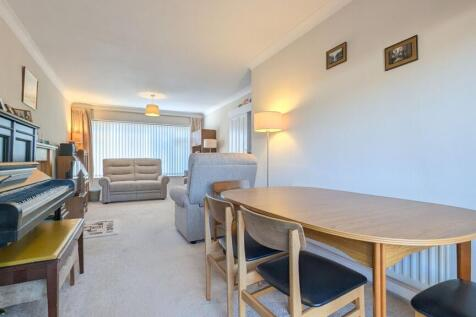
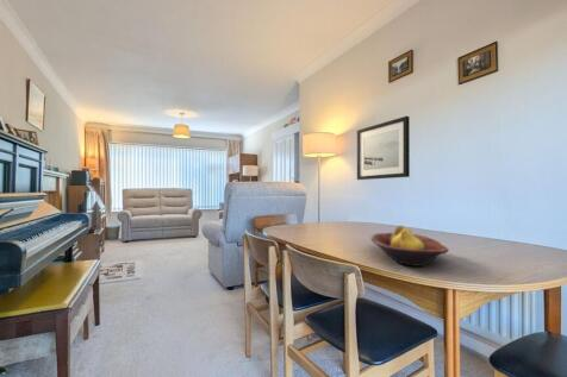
+ fruit bowl (405, 241)
+ wall art (380, 151)
